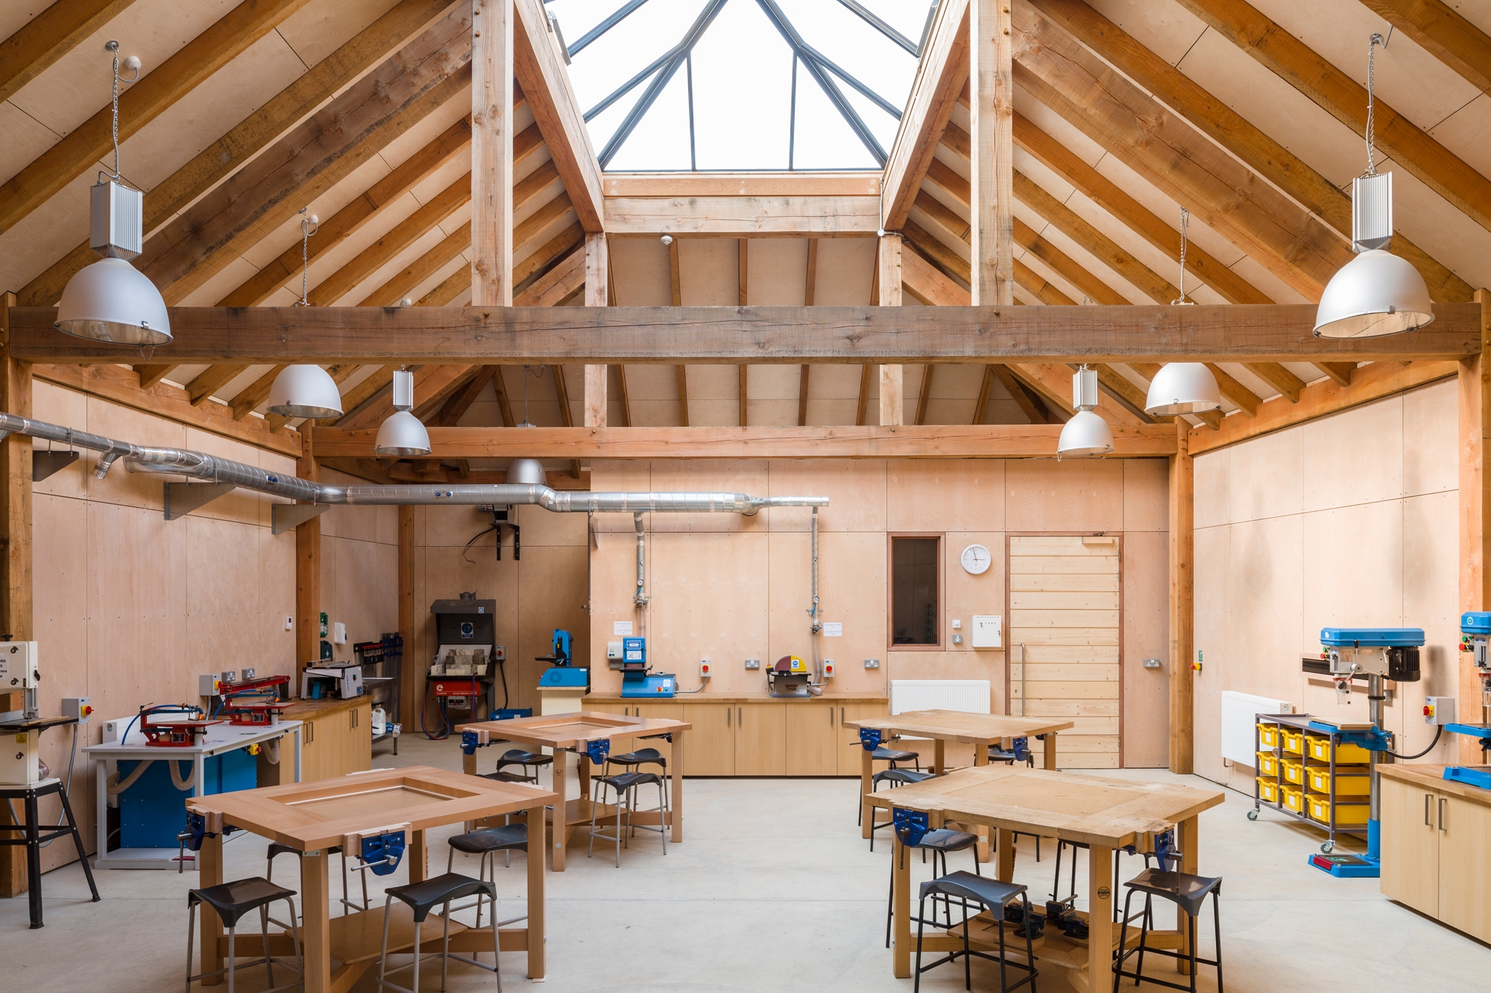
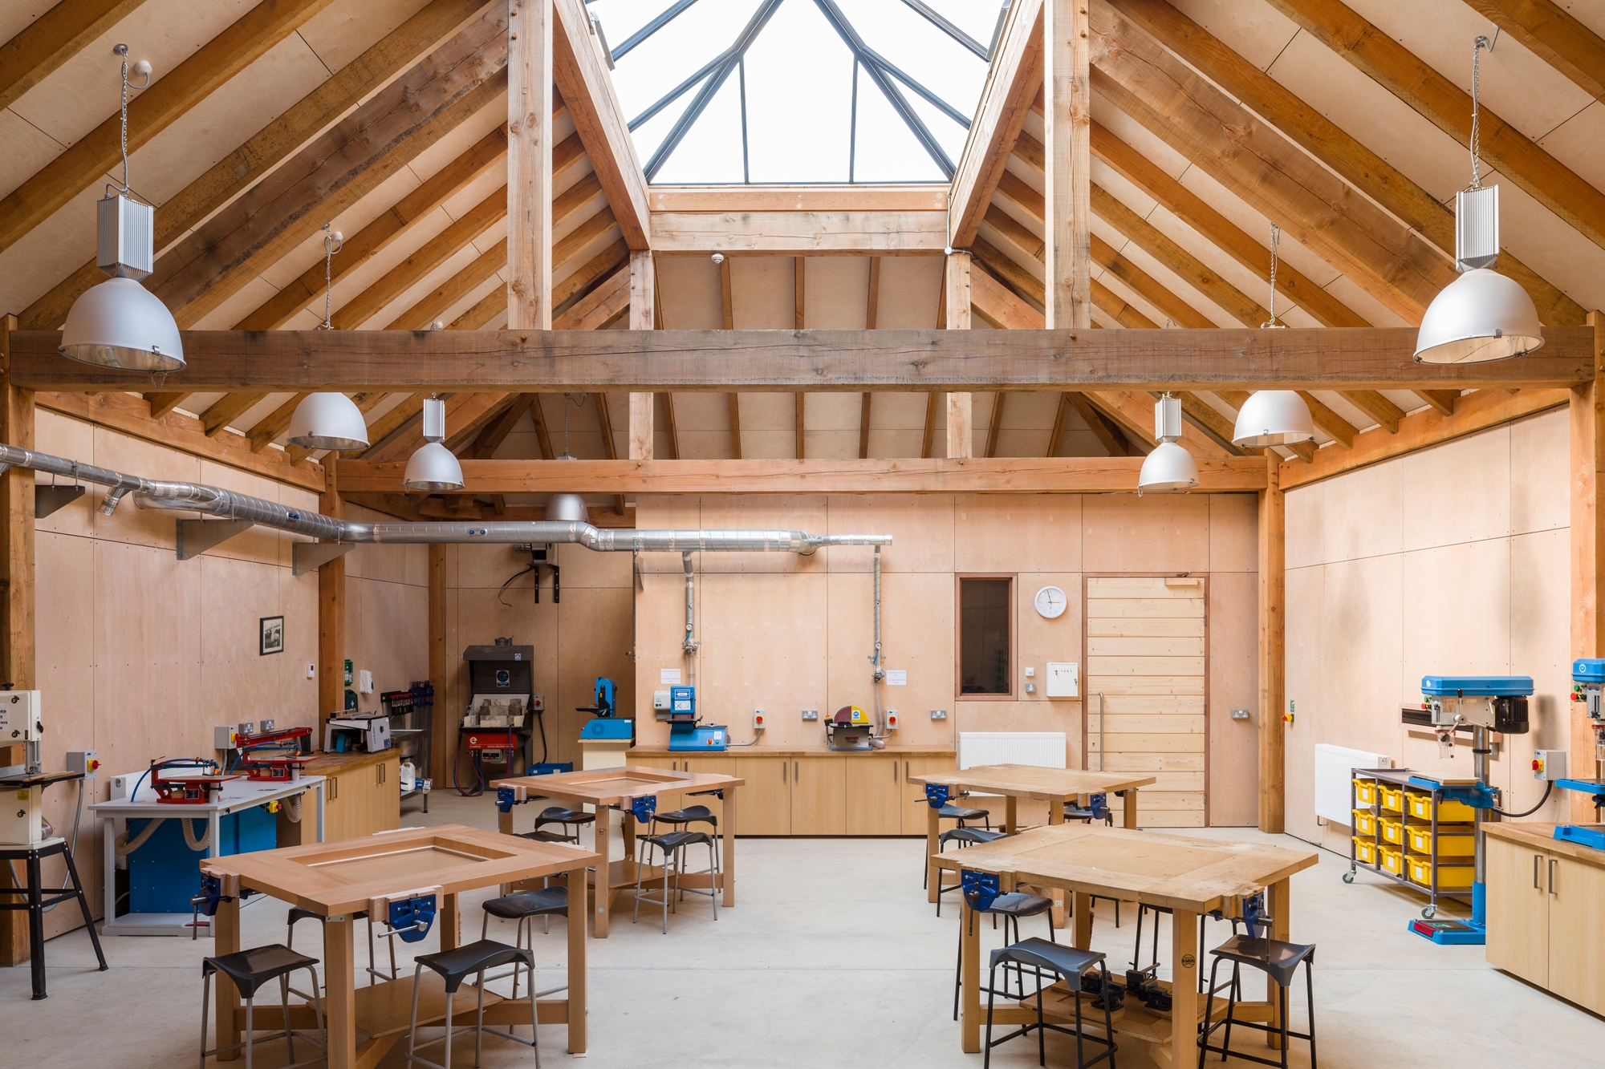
+ picture frame (271, 635)
